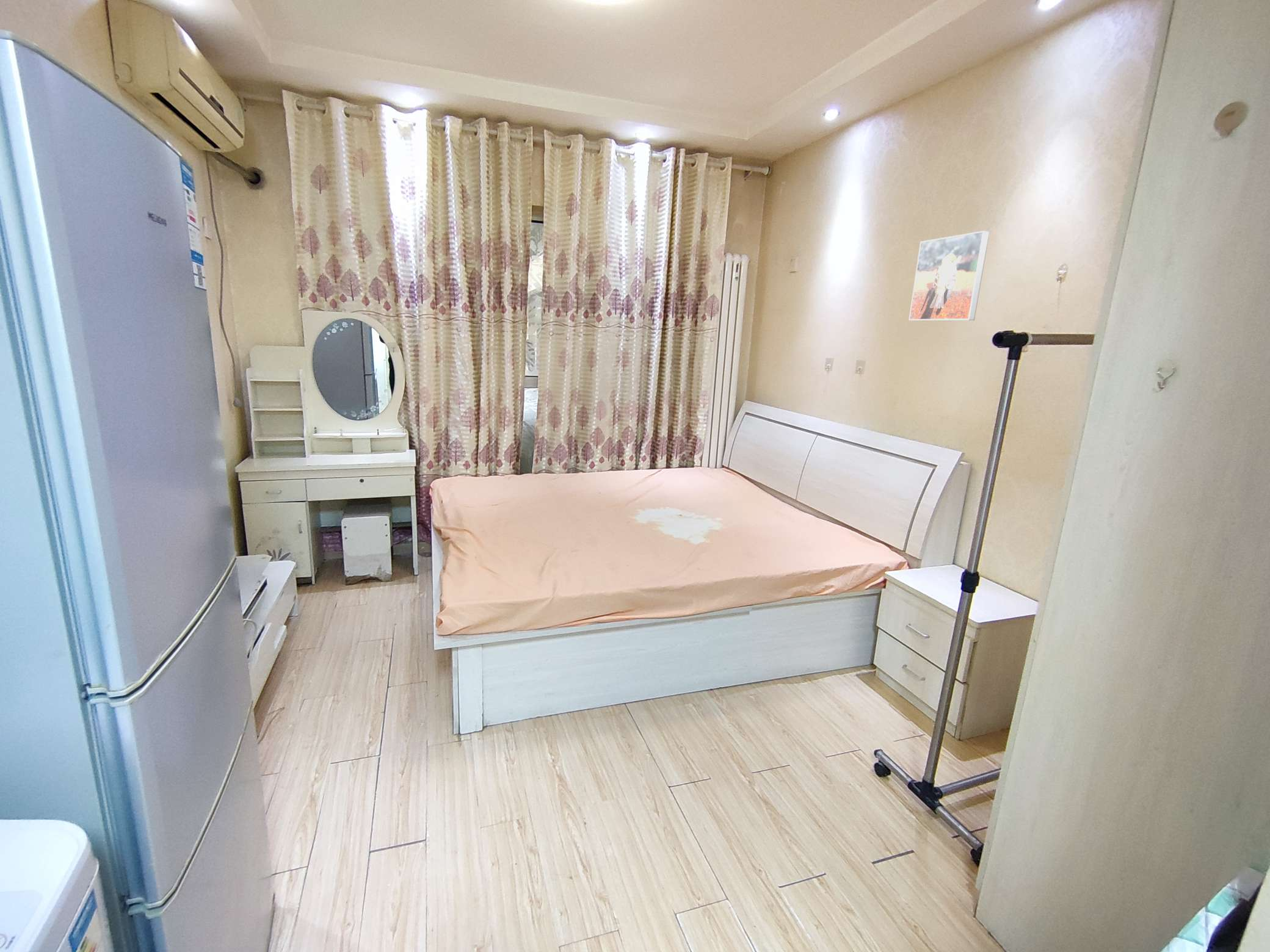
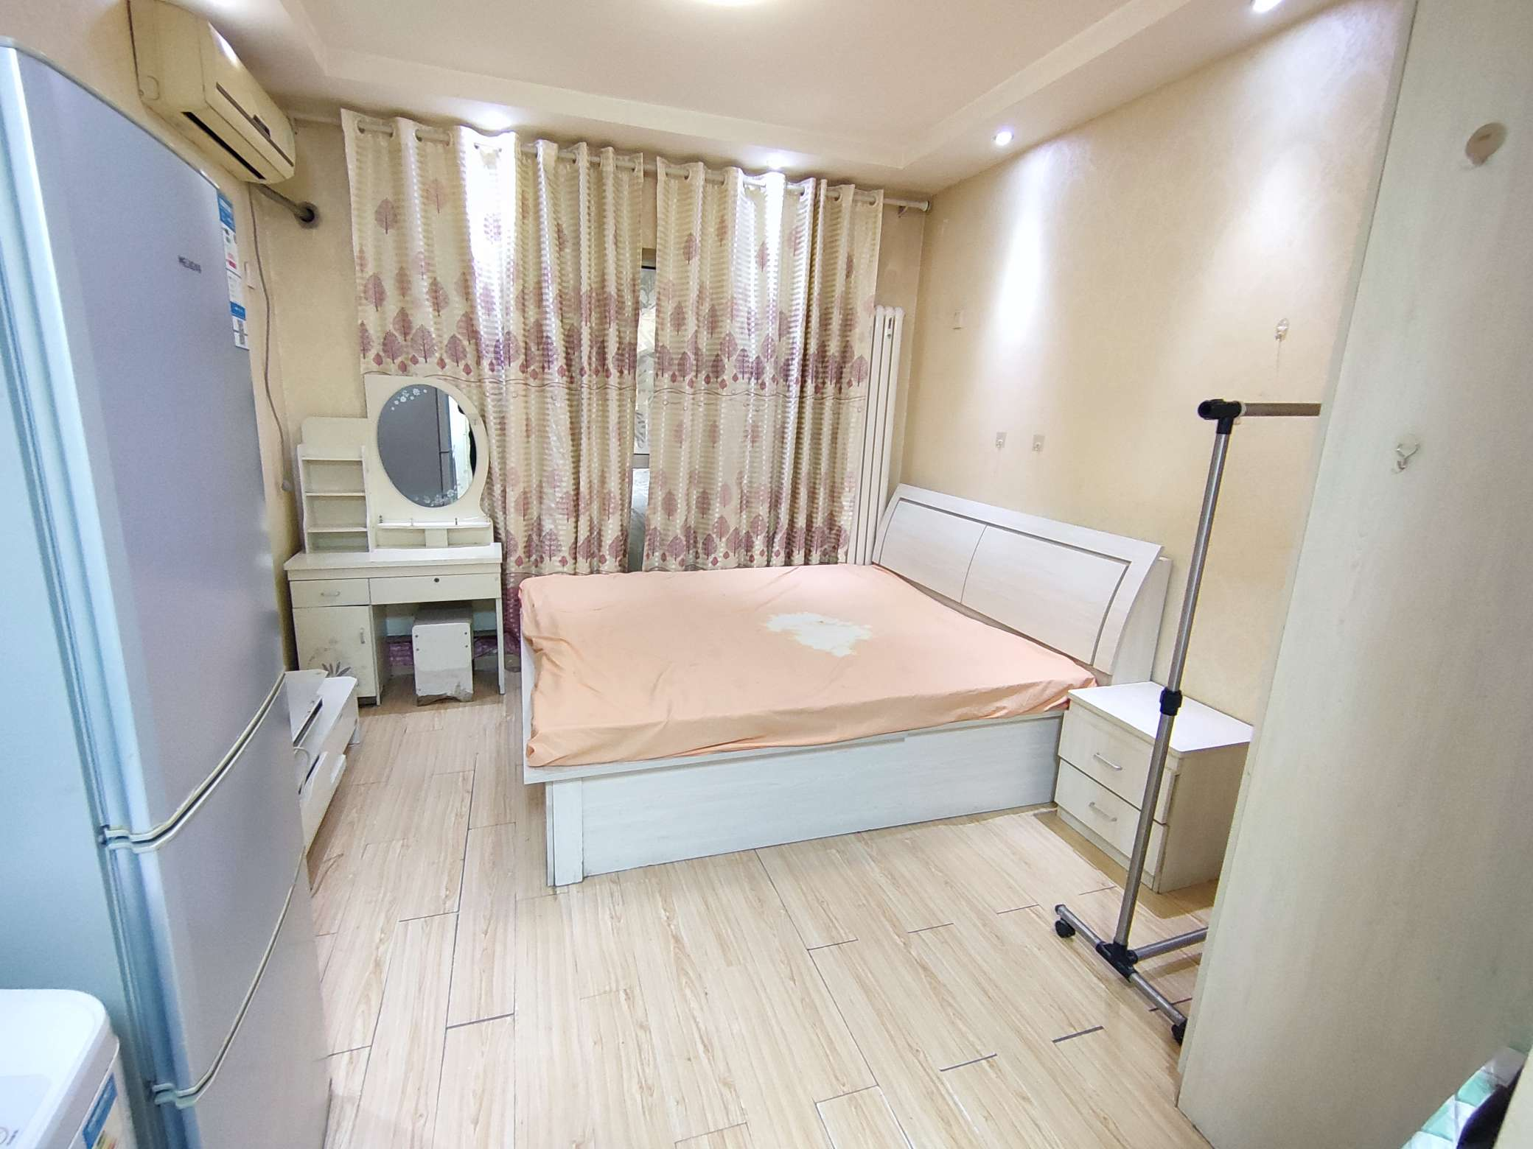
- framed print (946, 279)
